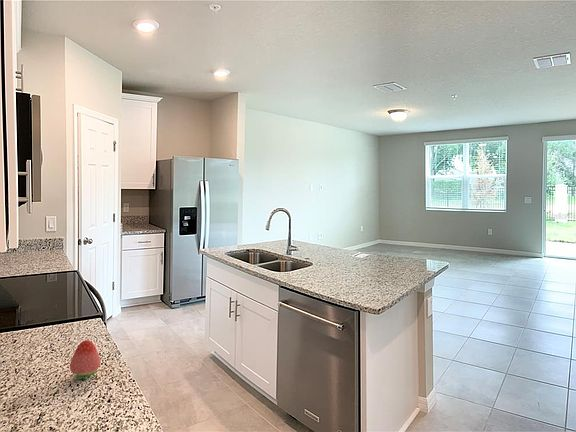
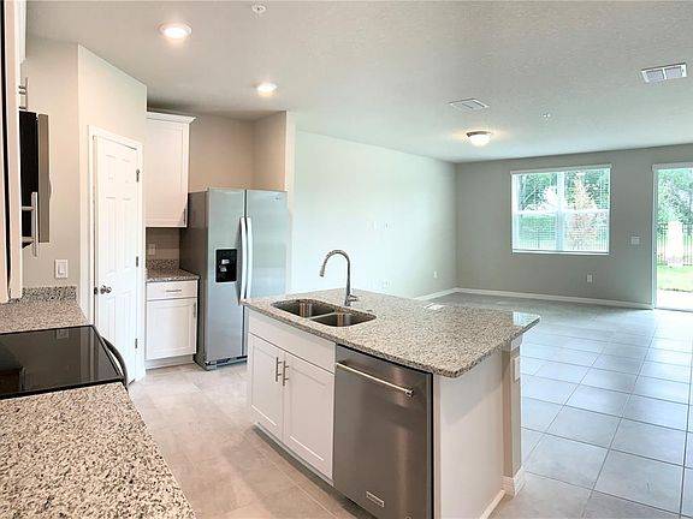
- fruit (85, 358)
